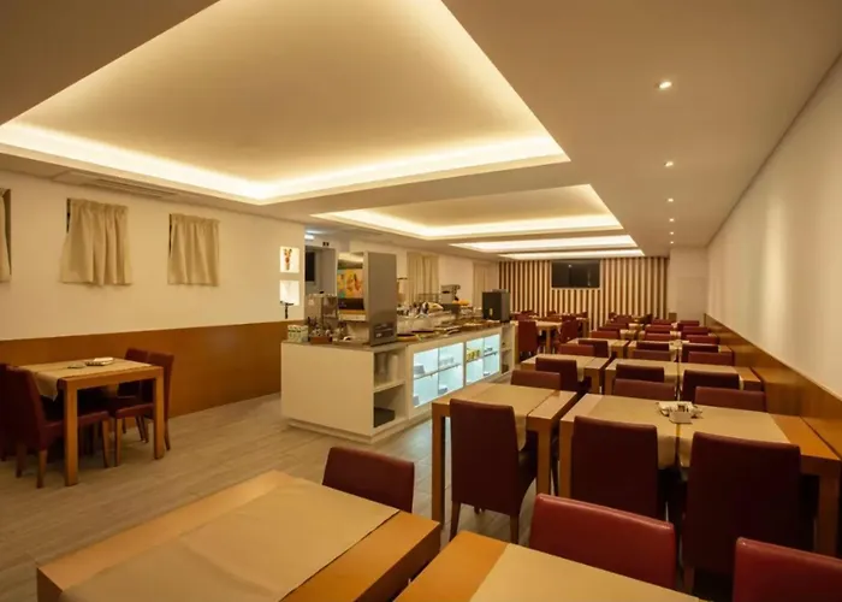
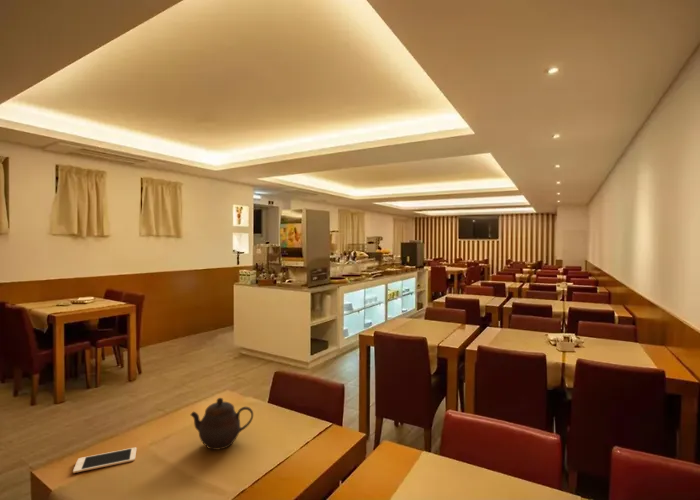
+ cell phone (106, 459)
+ teapot (222, 420)
